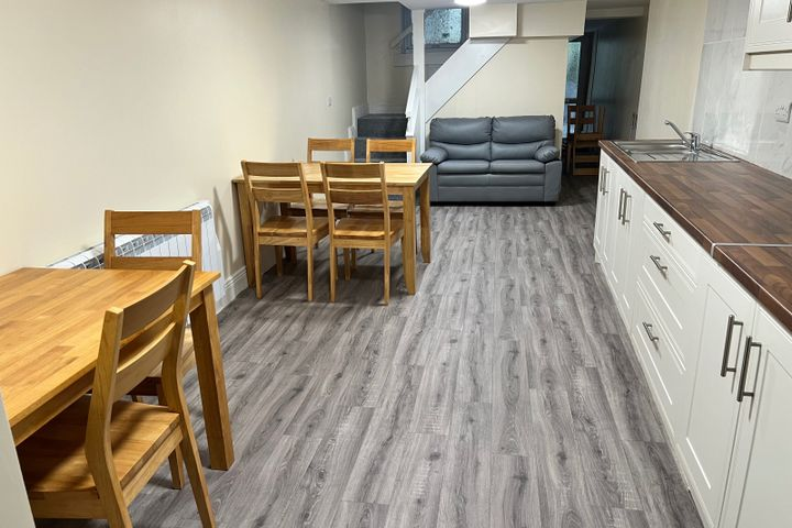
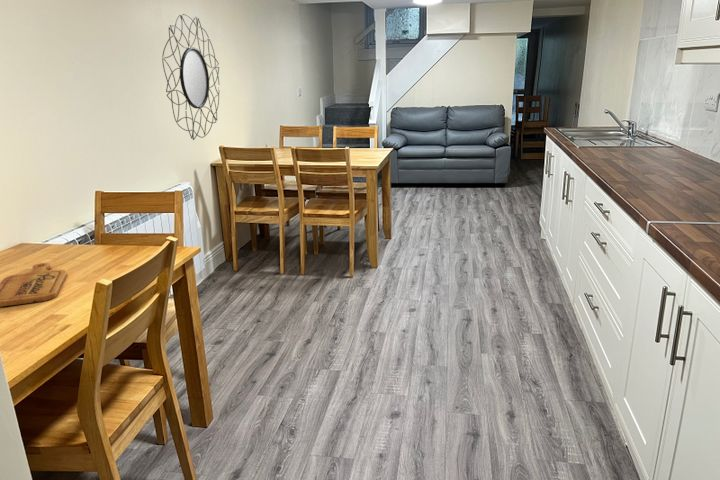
+ cutting board (32, 281)
+ home mirror (194, 78)
